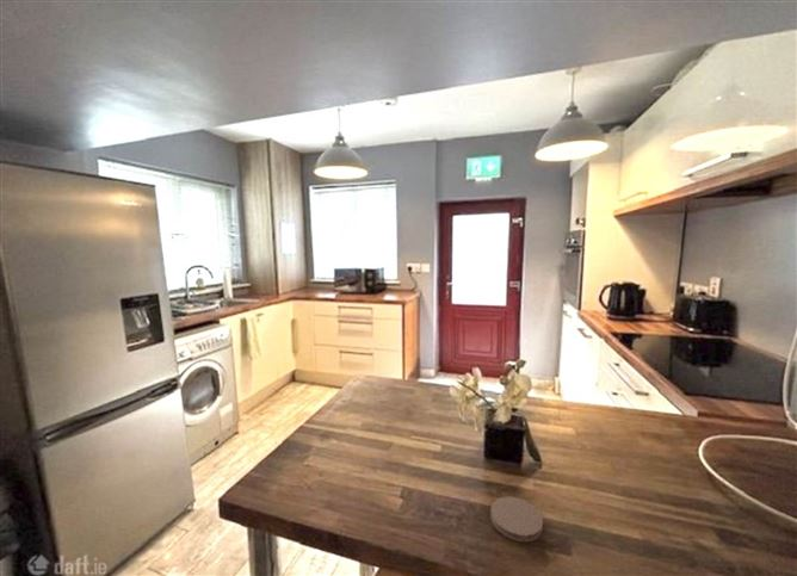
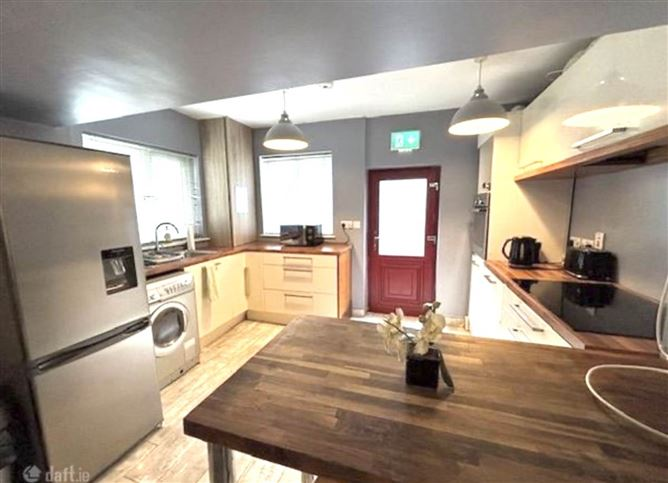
- coaster (515, 518)
